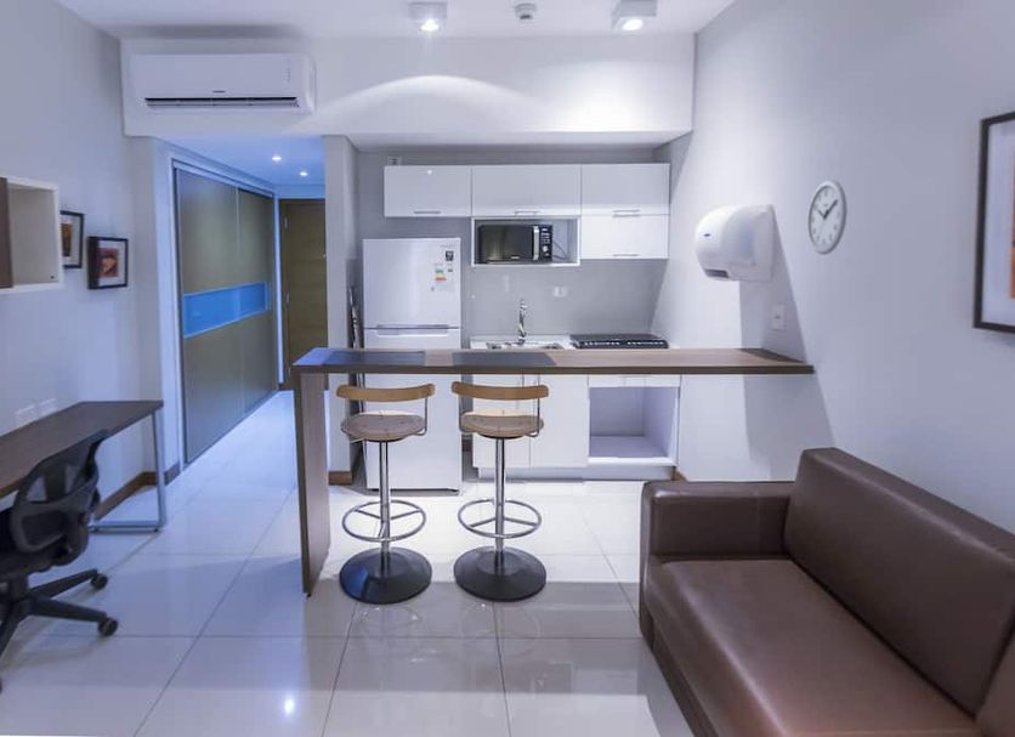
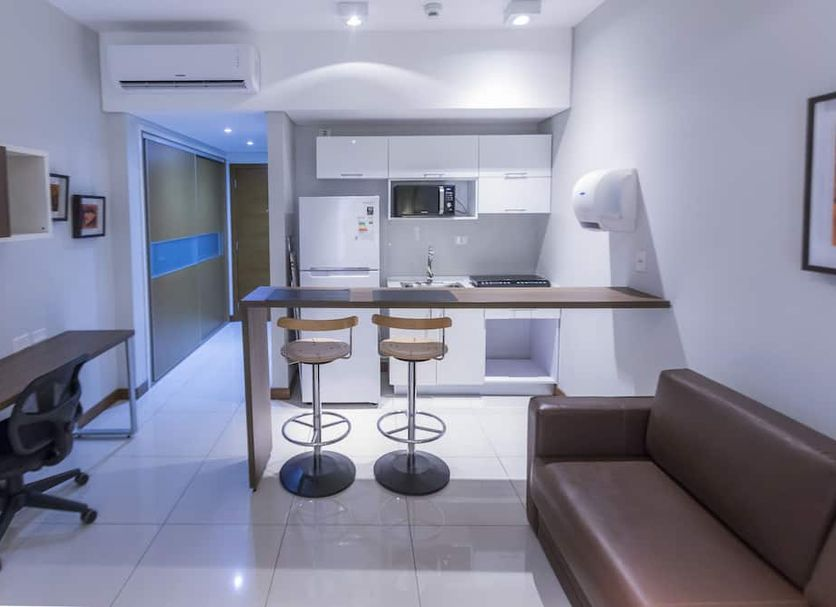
- wall clock (824, 217)
